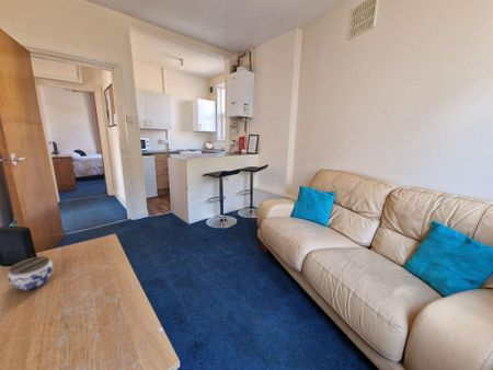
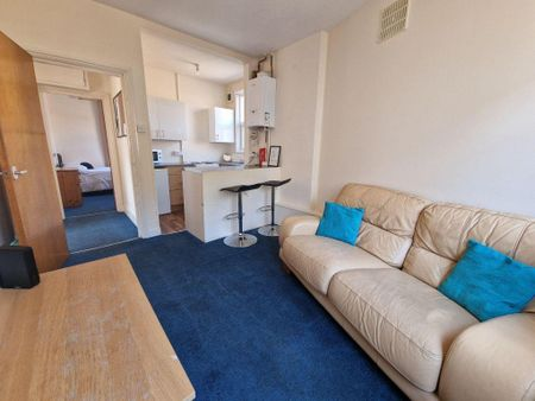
- jar (32, 273)
